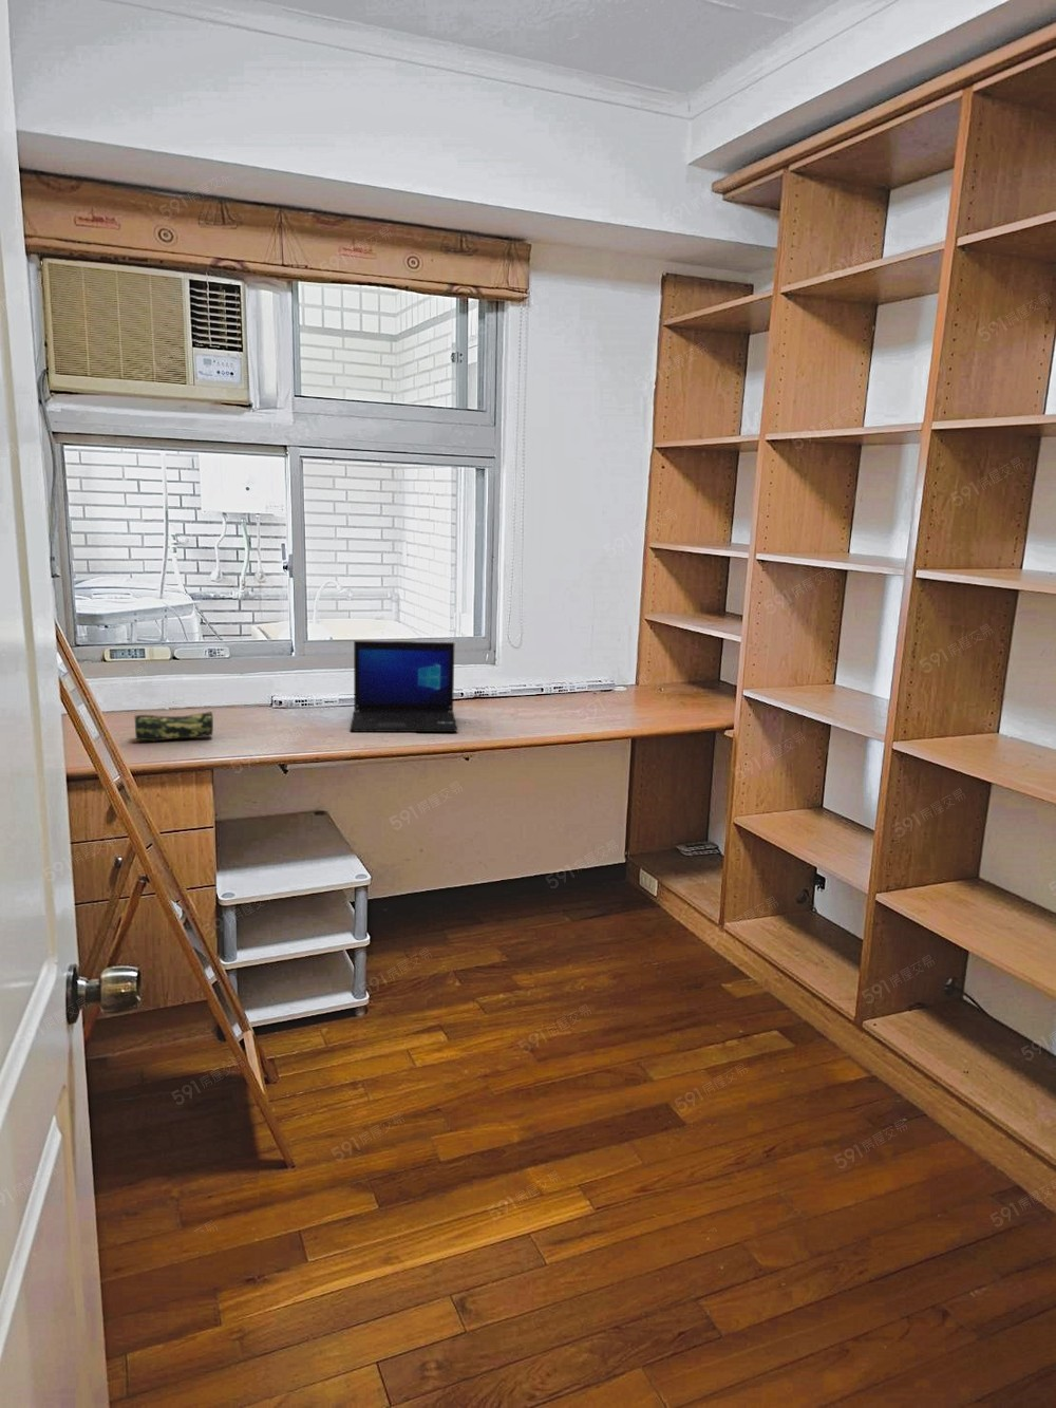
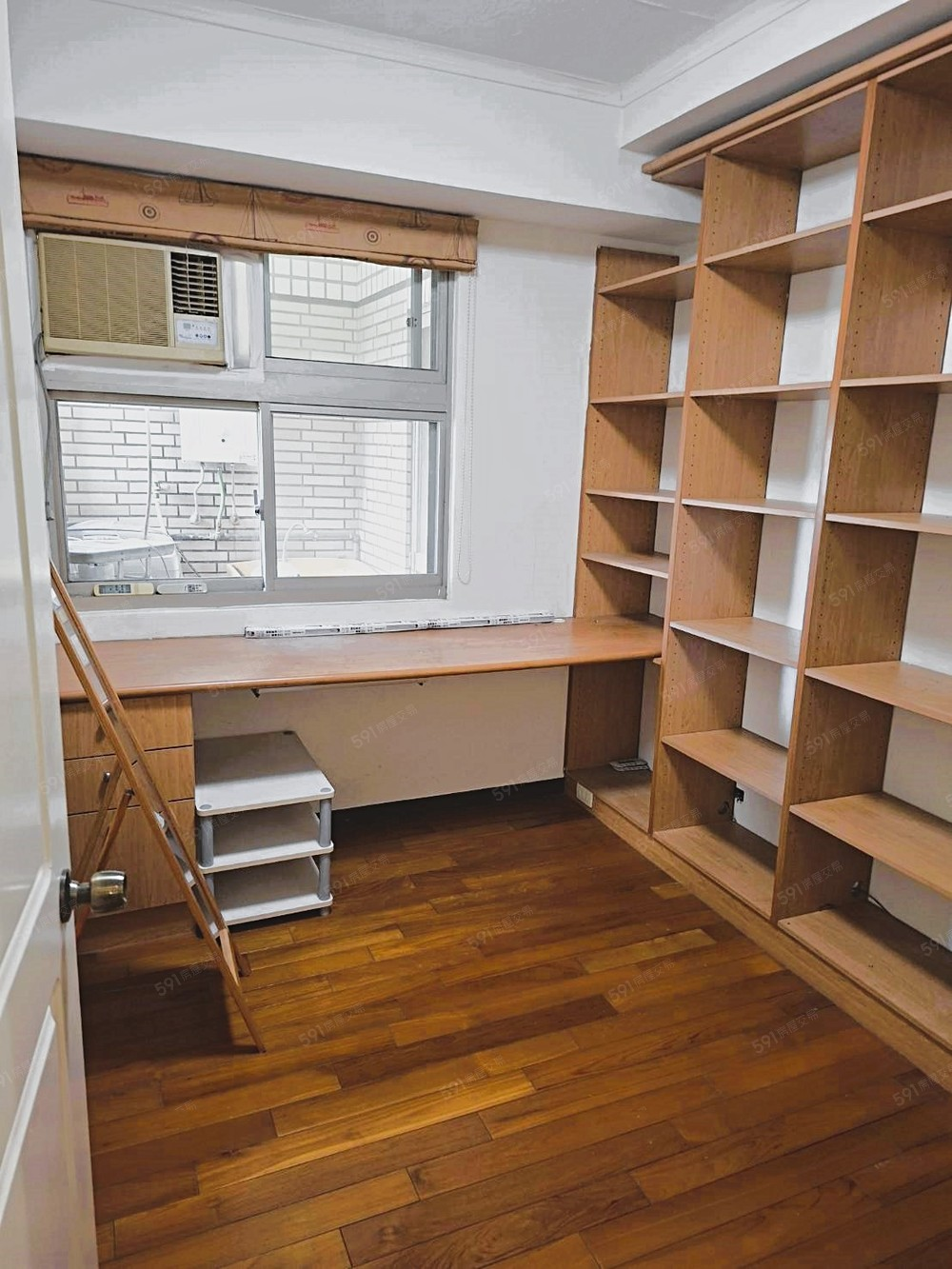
- pencil case (175, 726)
- laptop (404, 686)
